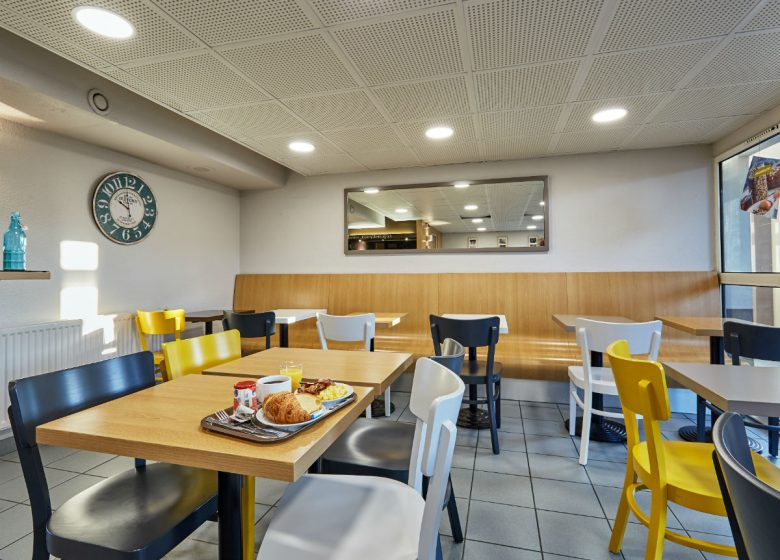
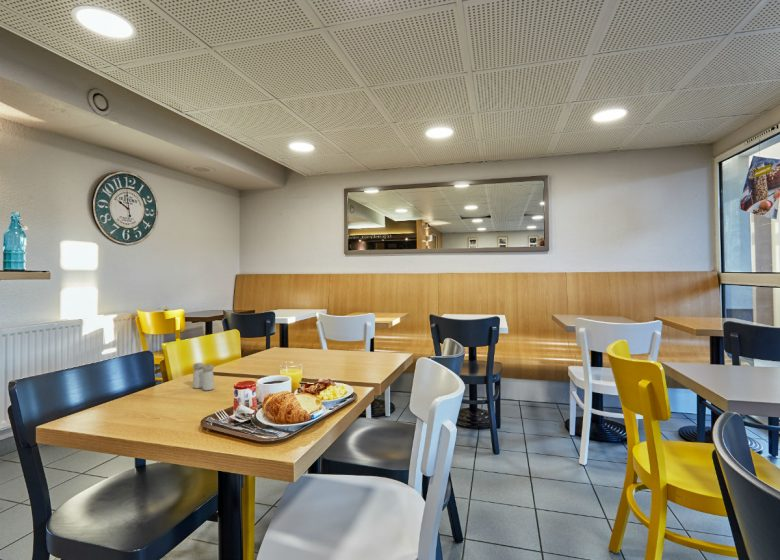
+ salt and pepper shaker (203, 376)
